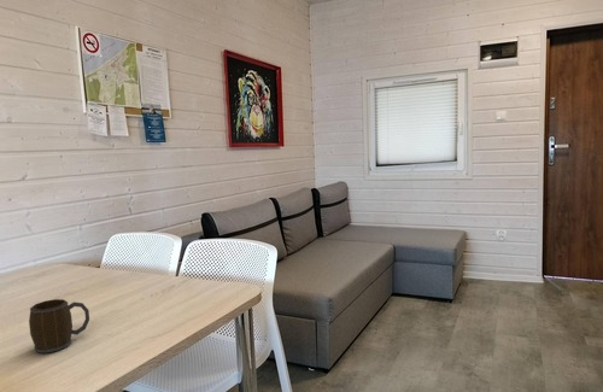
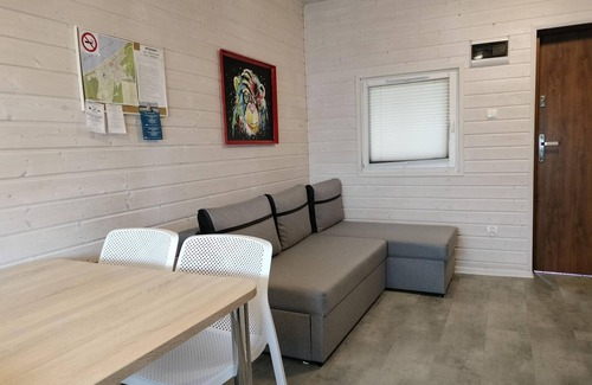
- mug (60, 322)
